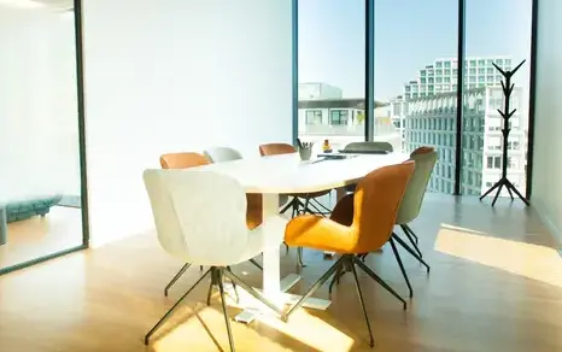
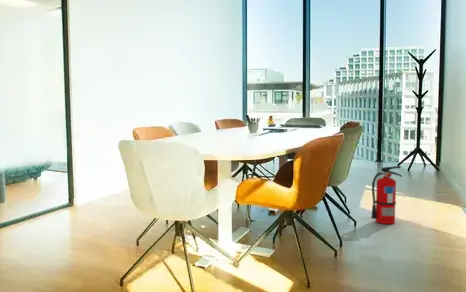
+ fire extinguisher (385, 193)
